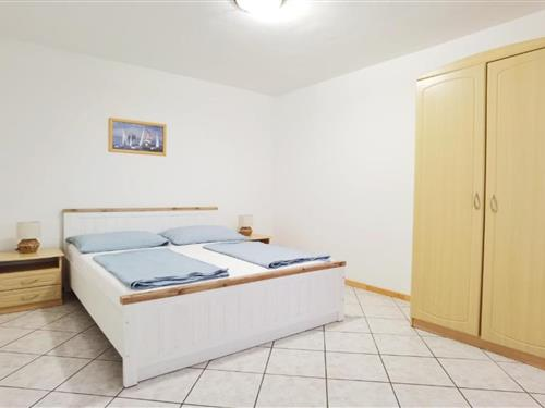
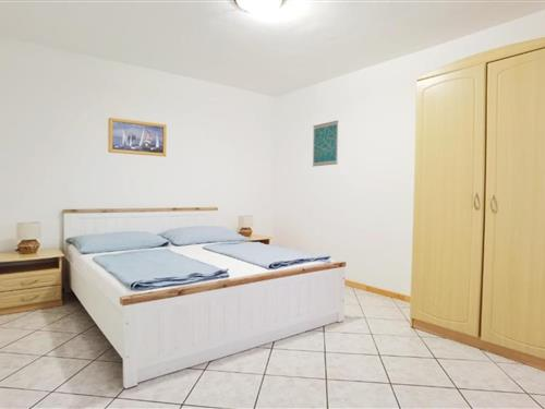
+ wall art (325, 144)
